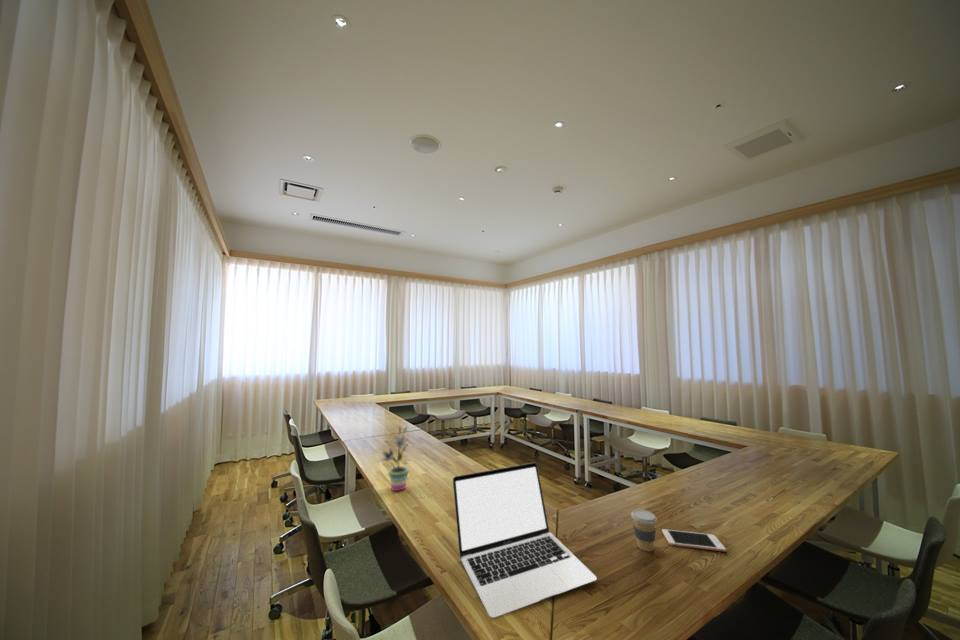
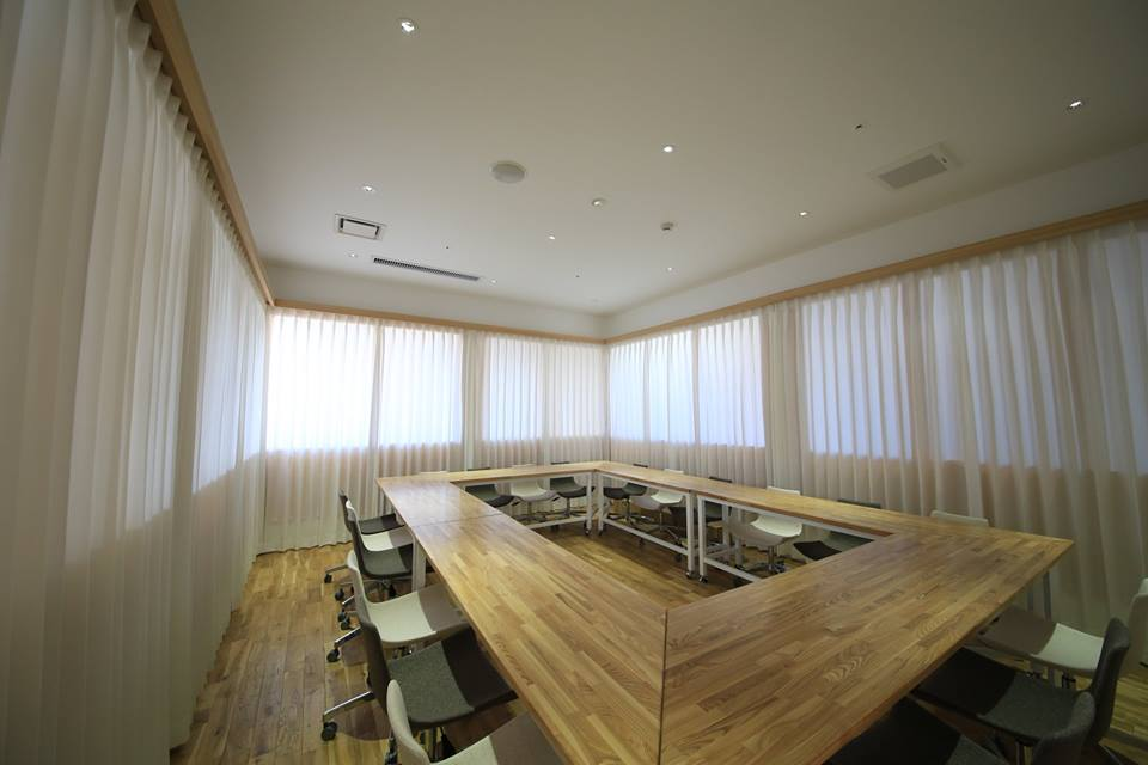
- coffee cup (644, 530)
- potted plant (393, 455)
- cell phone (692, 539)
- laptop (518, 524)
